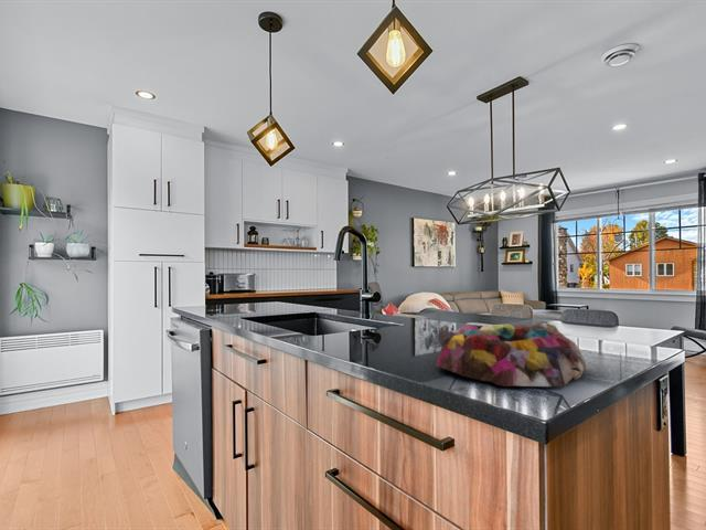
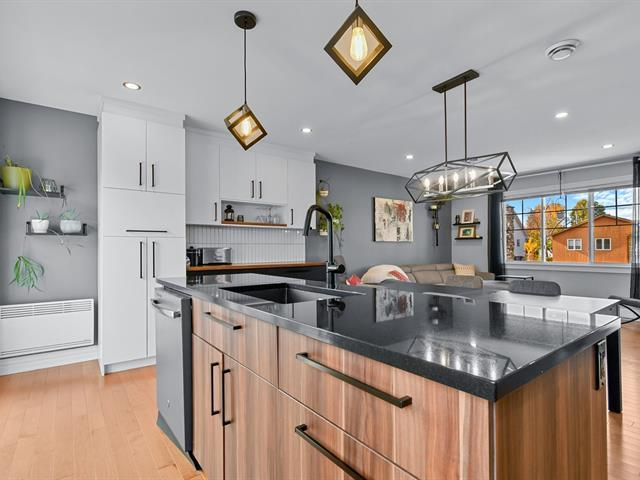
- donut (506, 346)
